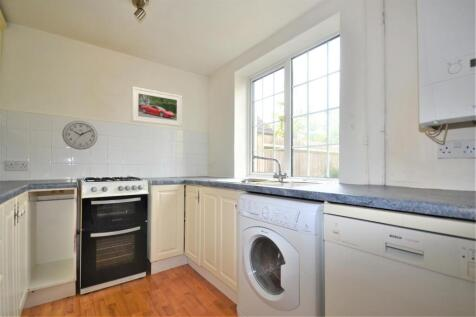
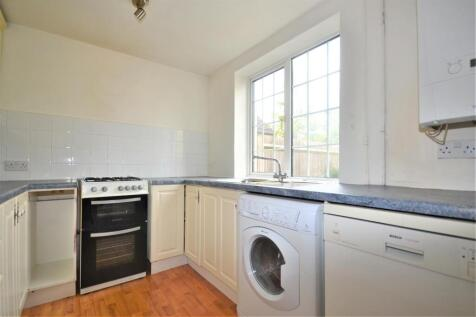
- wall clock (80, 135)
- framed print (158, 107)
